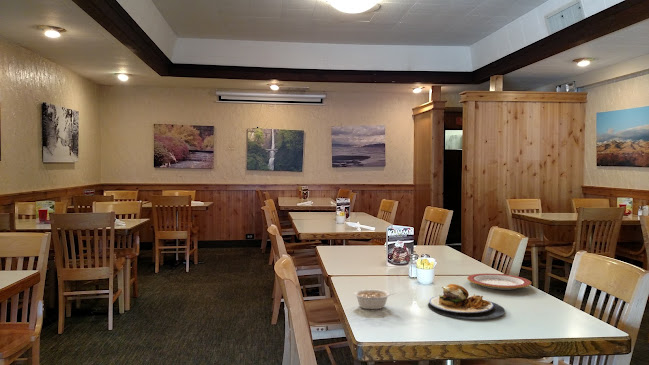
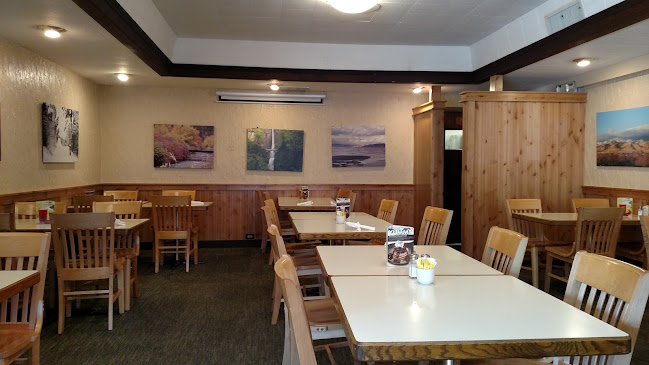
- legume (373, 298)
- plate (465, 297)
- plate (498, 282)
